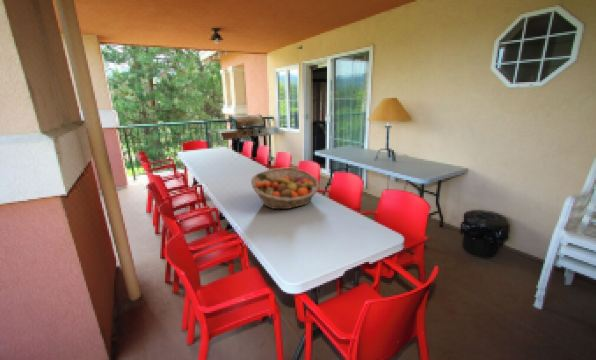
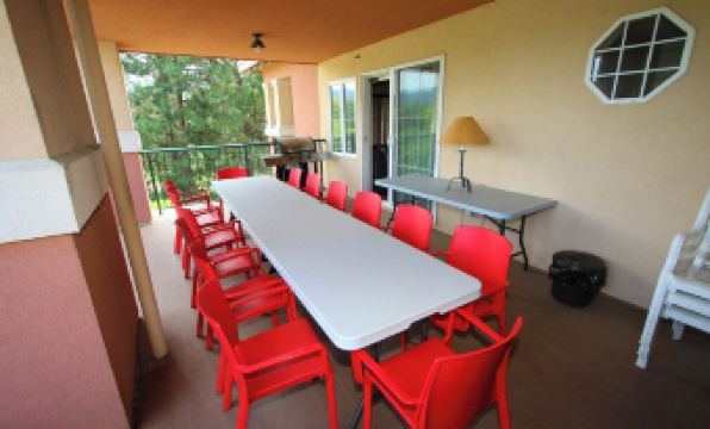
- fruit basket (285, 187)
